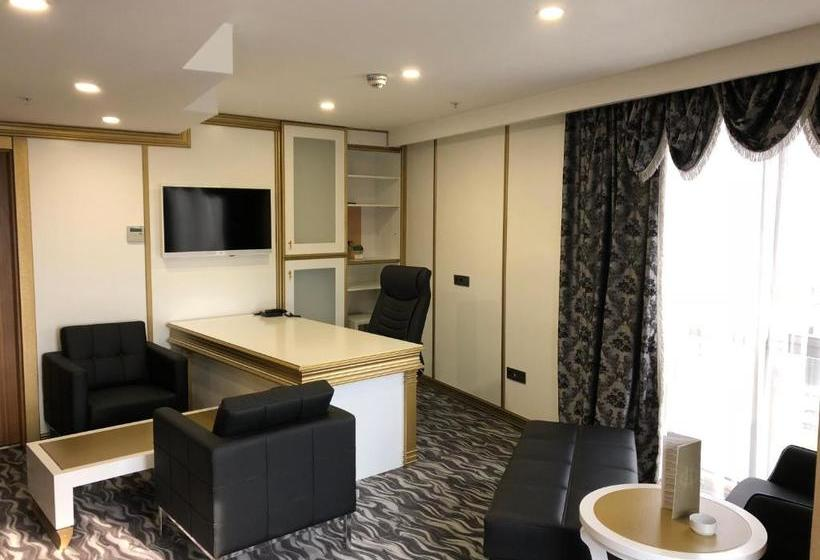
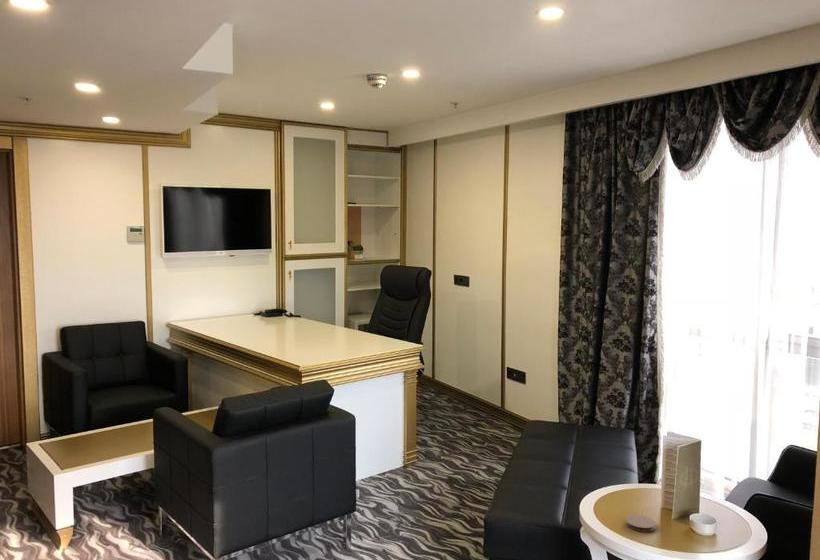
+ coaster (640, 523)
